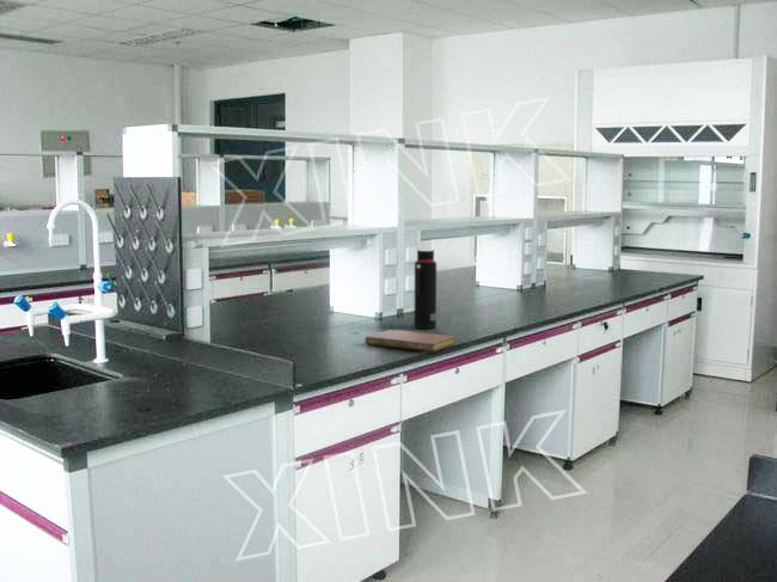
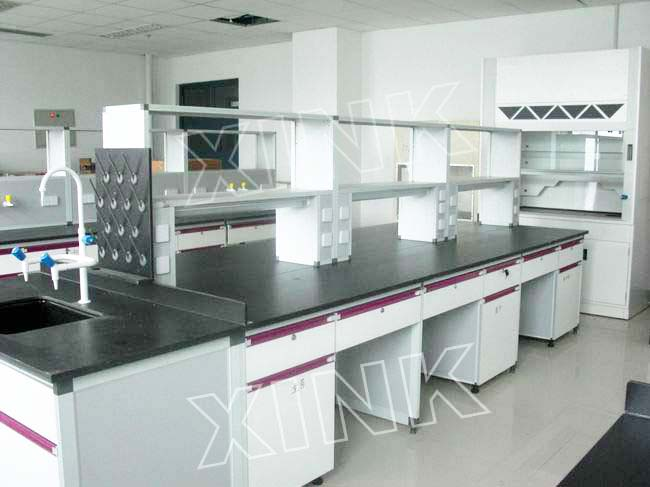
- notebook (410, 339)
- water bottle (423, 288)
